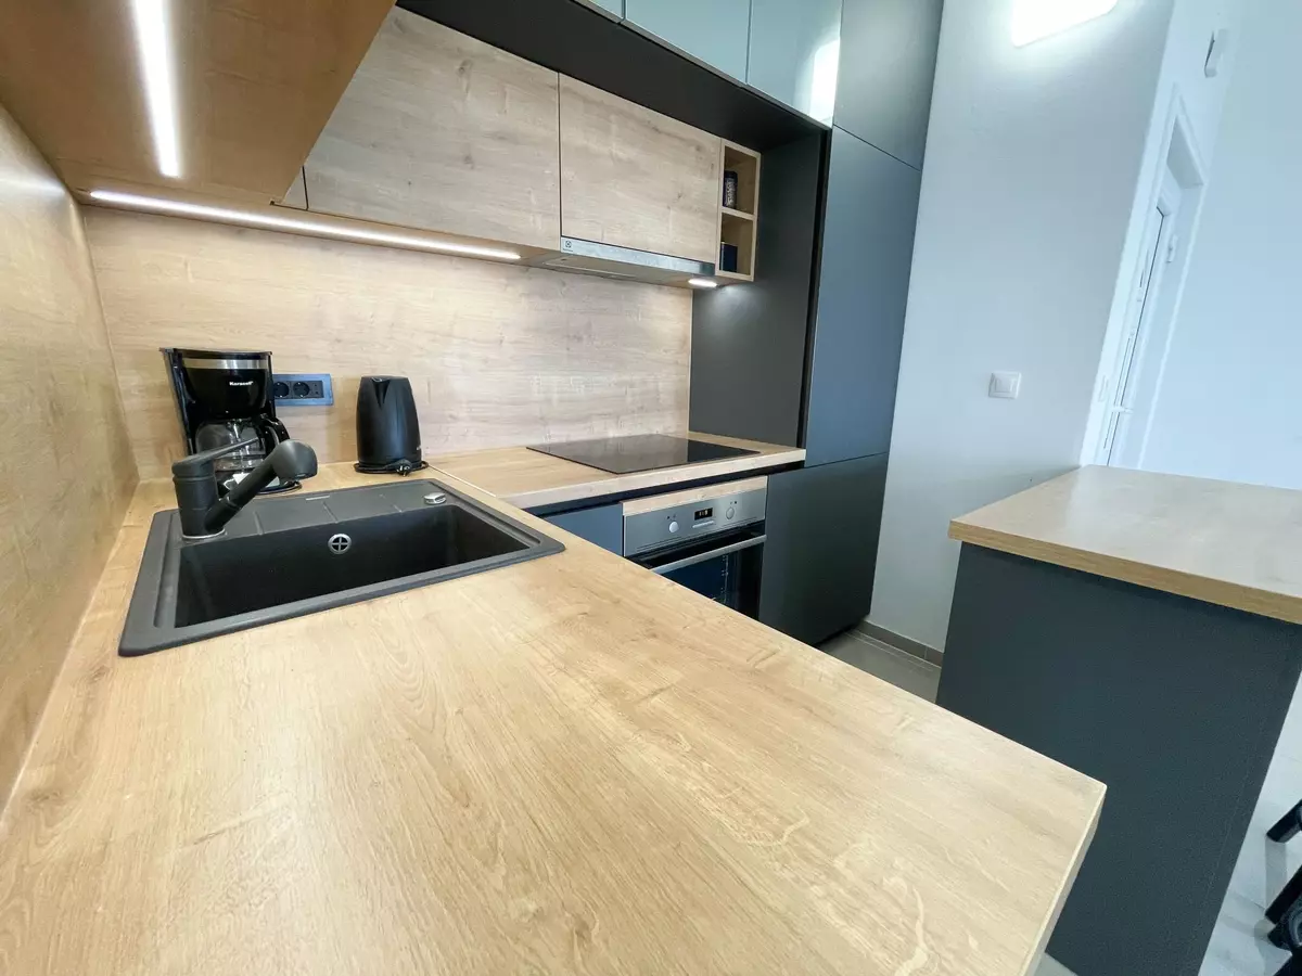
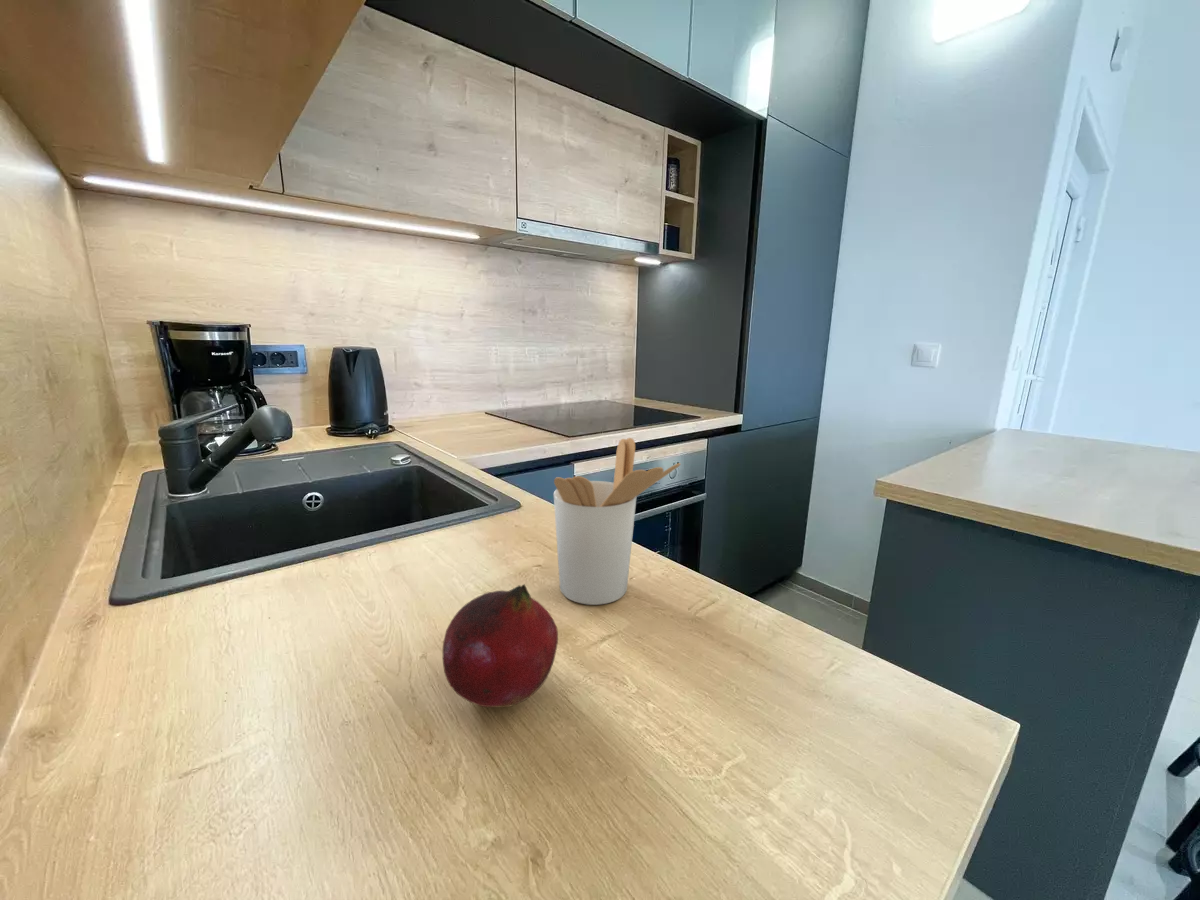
+ utensil holder (611, 523)
+ fruit (500, 640)
